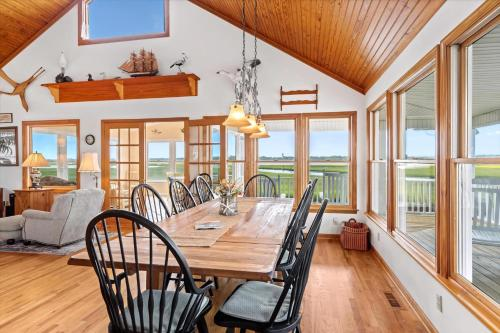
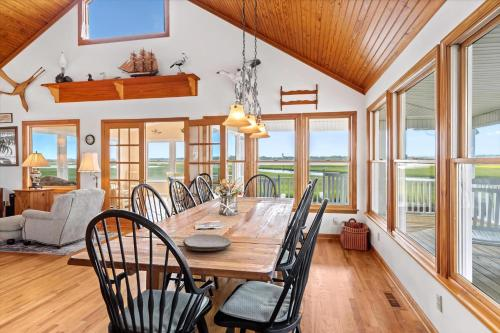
+ plate (207, 242)
